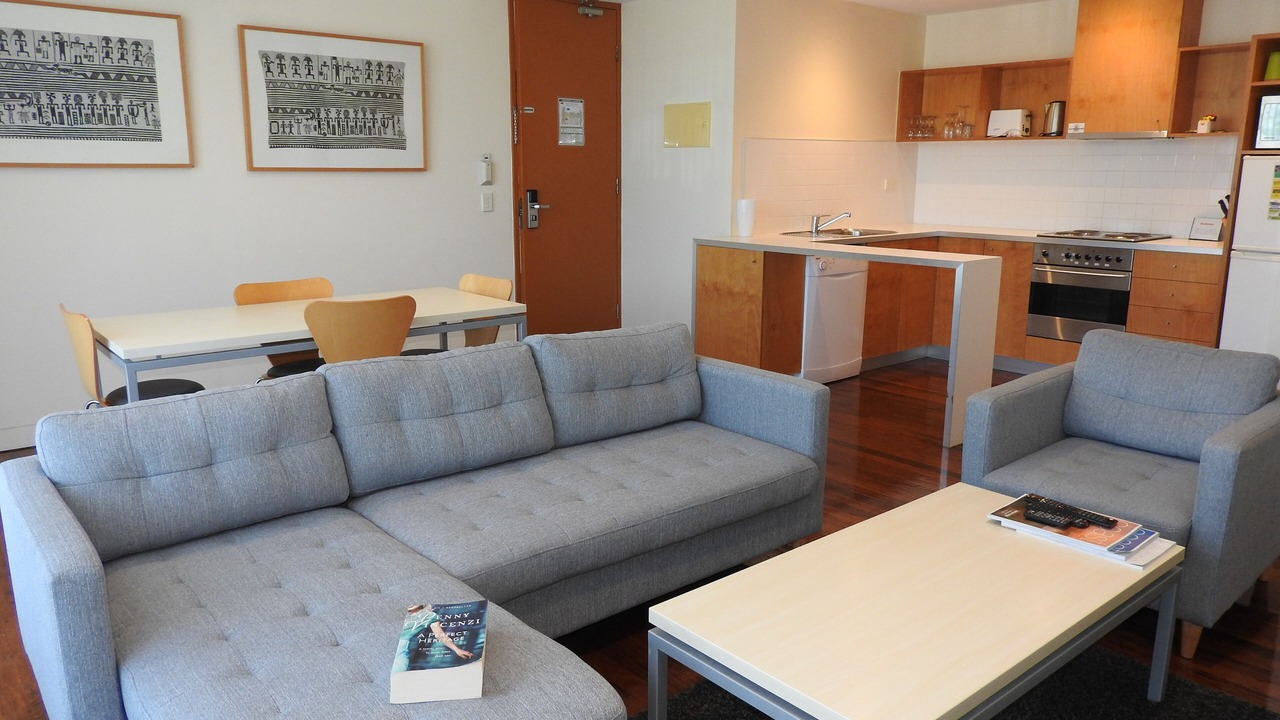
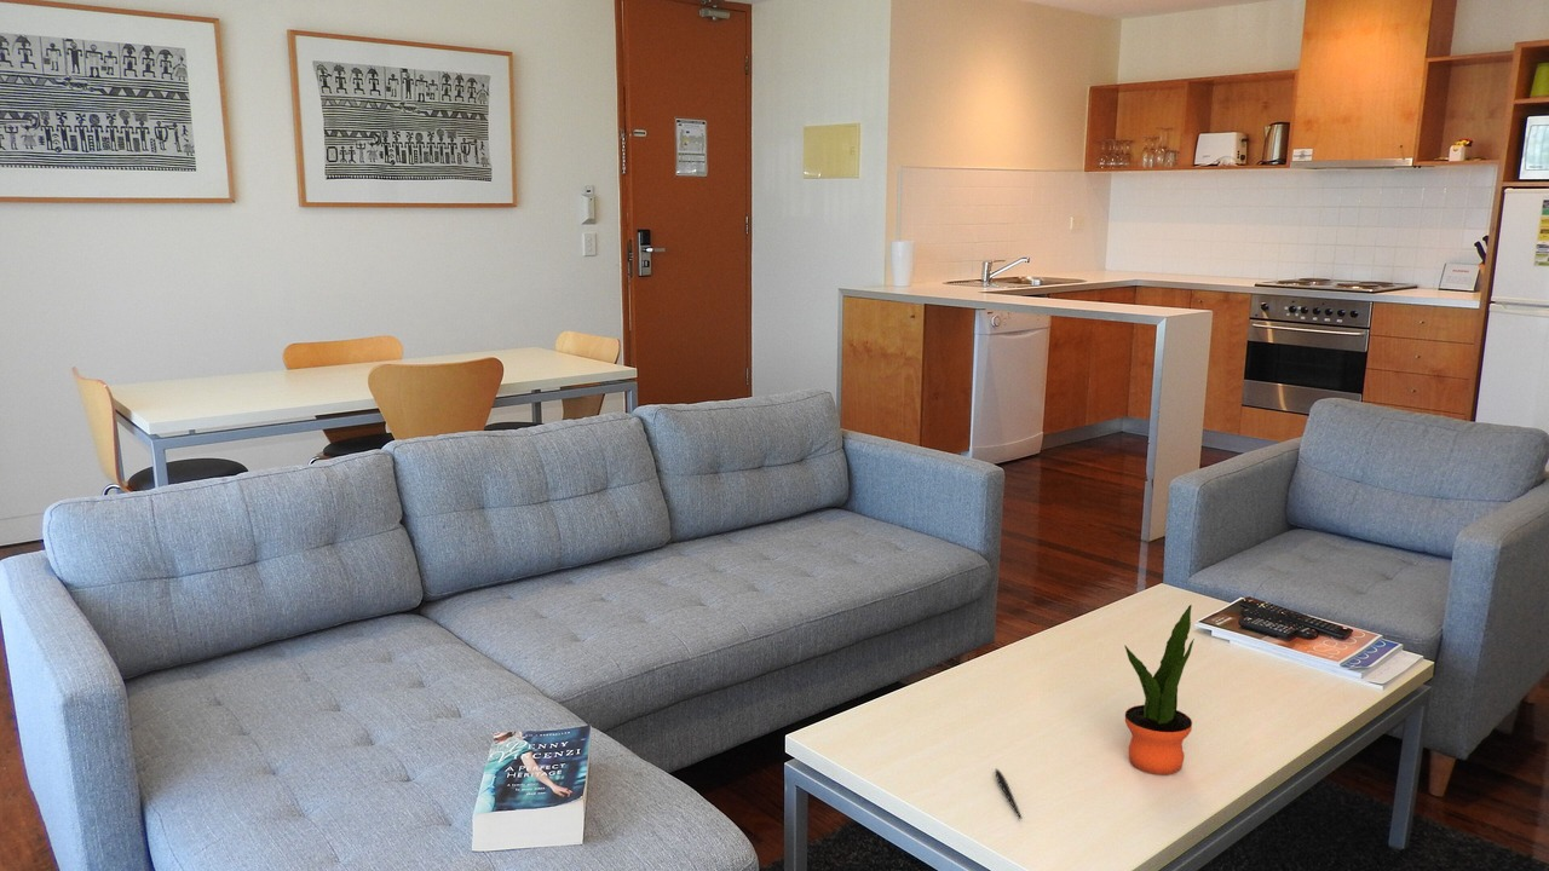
+ pen (1007, 791)
+ potted plant (1163, 686)
